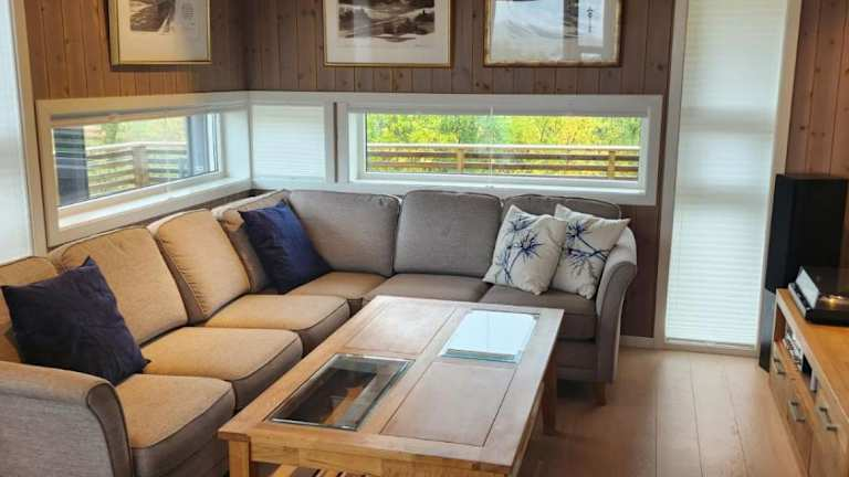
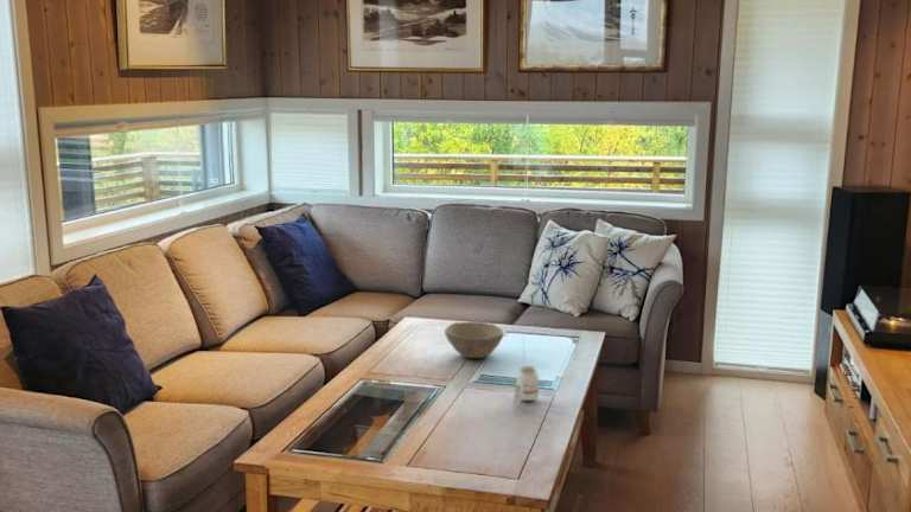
+ candle (525, 386)
+ bowl (473, 341)
